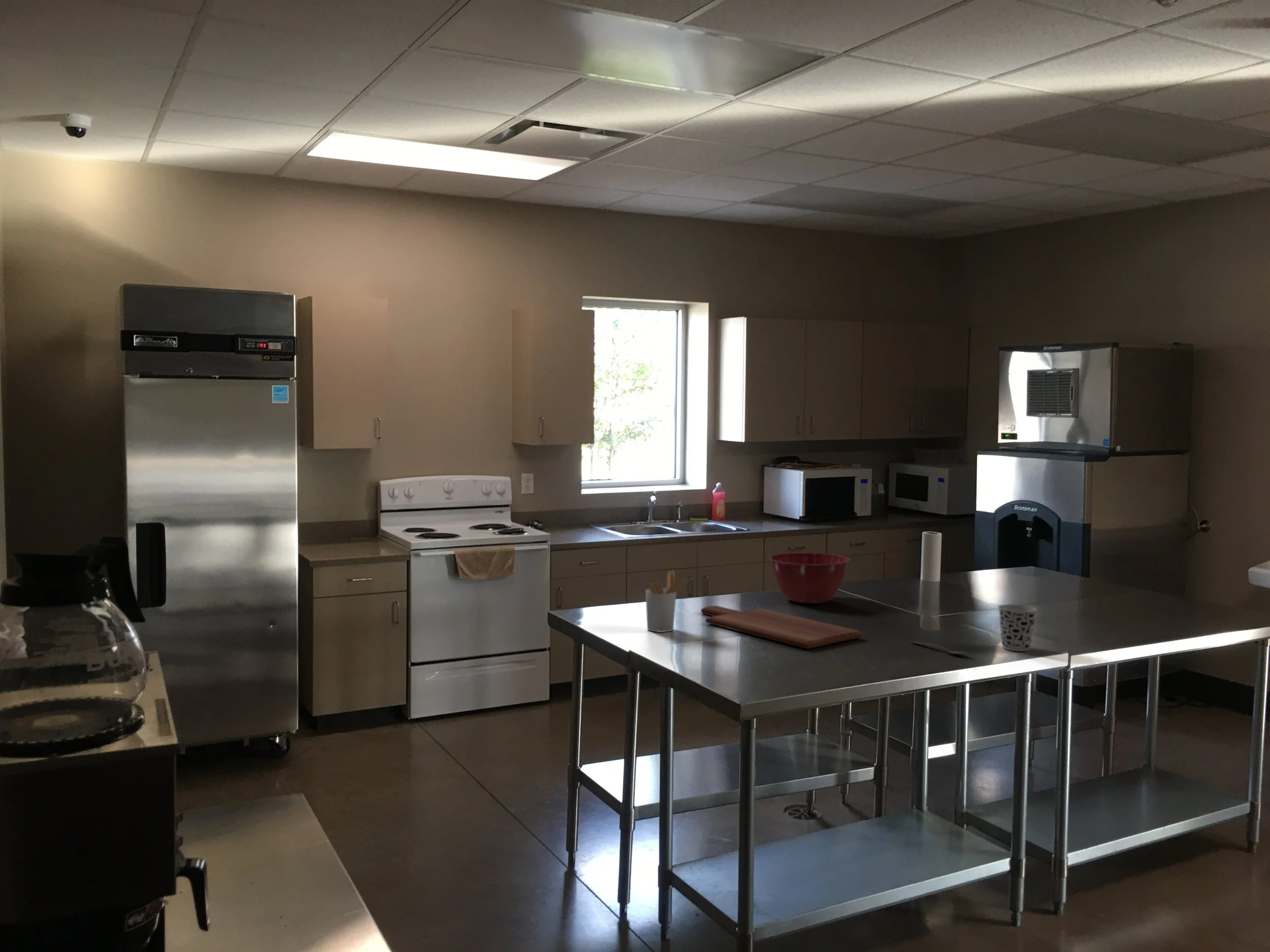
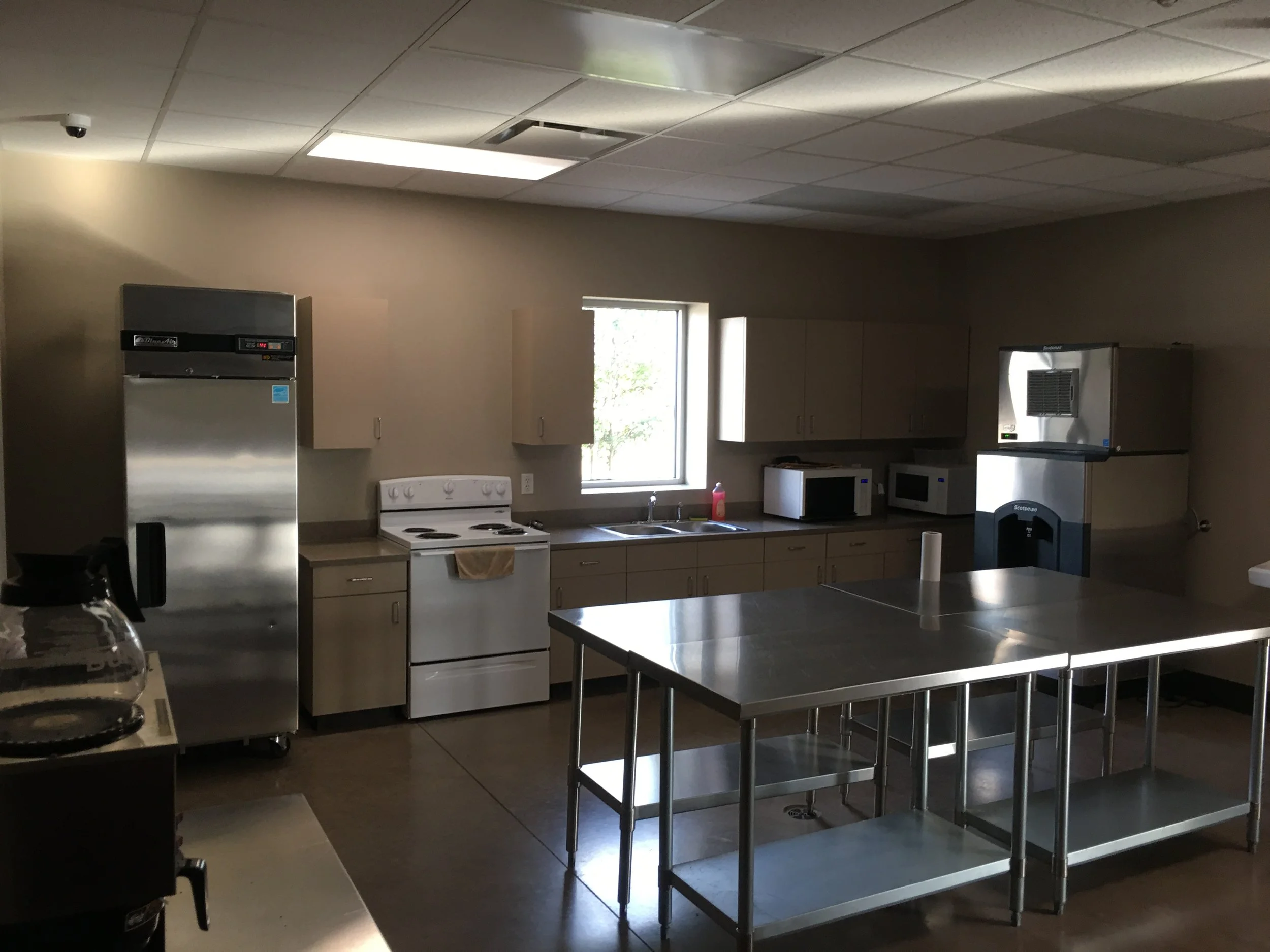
- spoon (939, 647)
- mixing bowl (808, 579)
- cutting board (778, 626)
- cup (1017, 628)
- utensil holder (668, 601)
